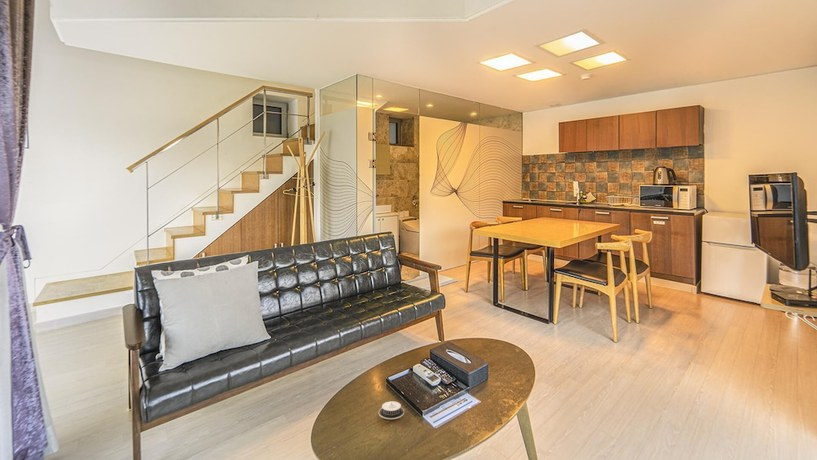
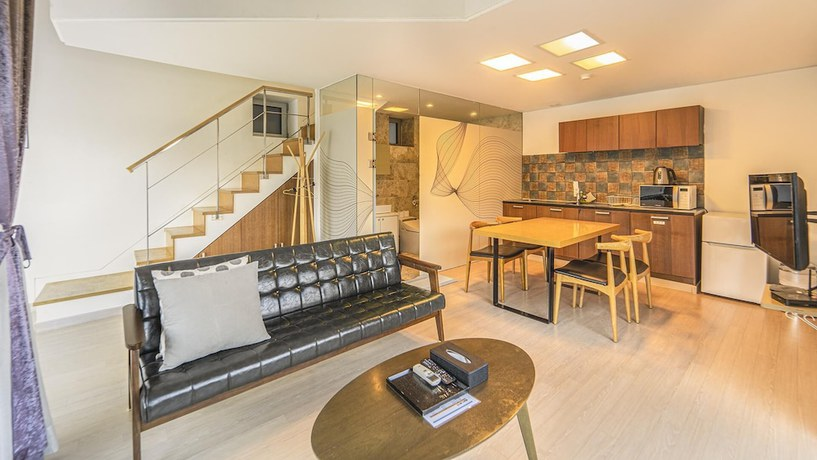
- architectural model (391, 406)
